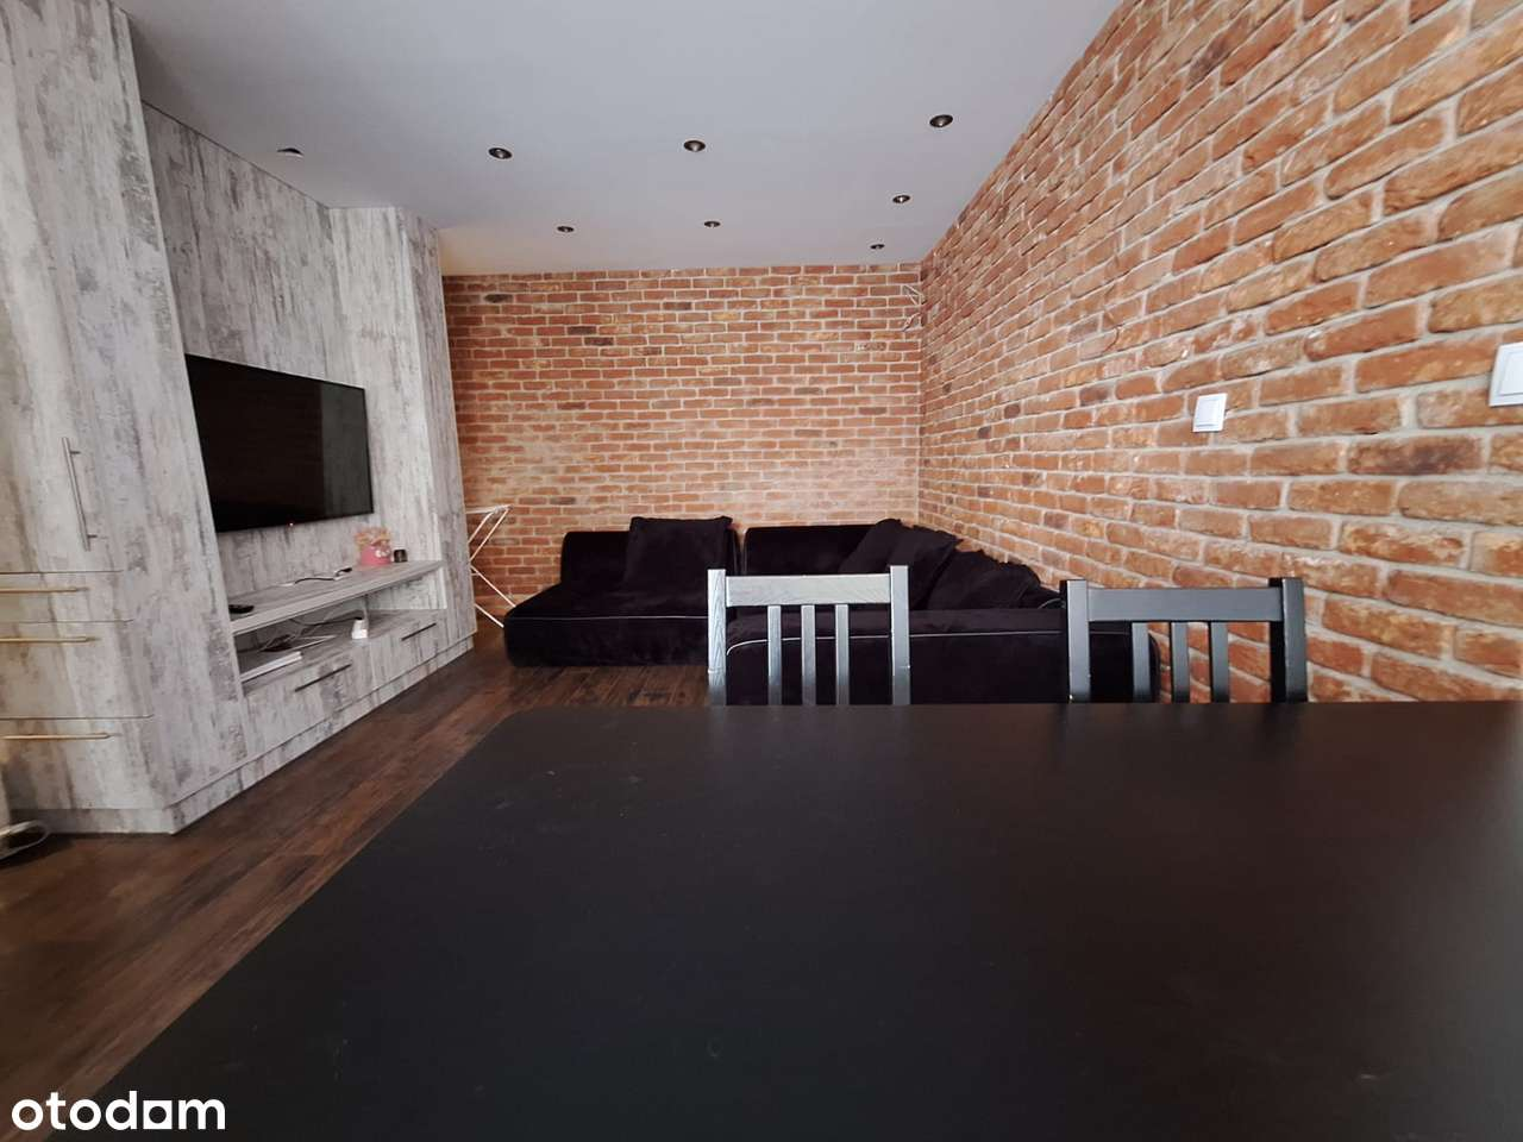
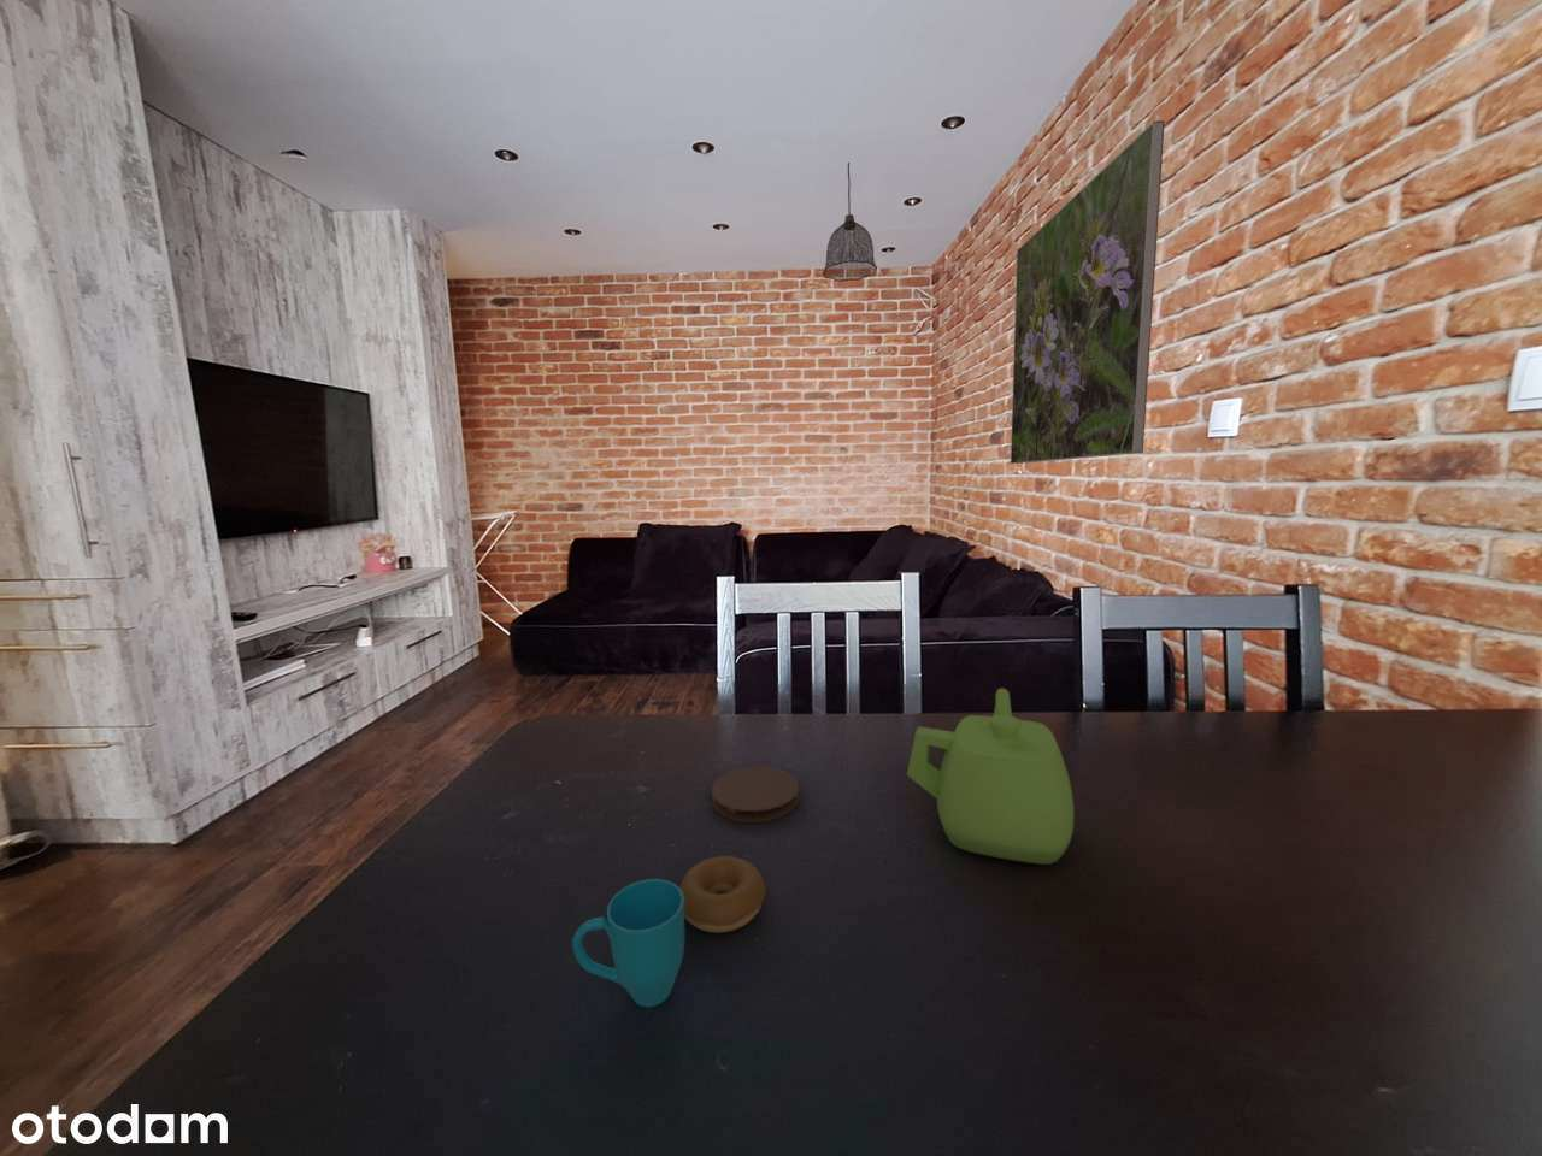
+ cup (679, 903)
+ teapot (987, 764)
+ coaster (755, 793)
+ pendant lamp (847, 217)
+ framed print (1068, 334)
